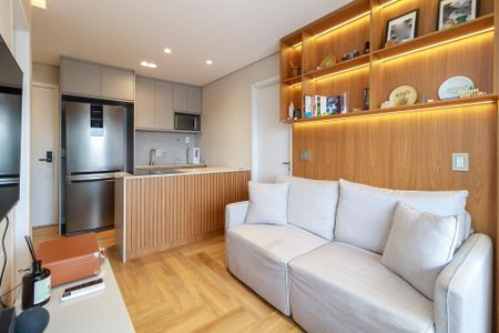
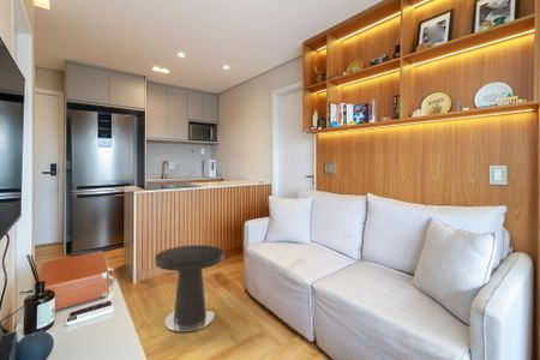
+ side table (190, 286)
